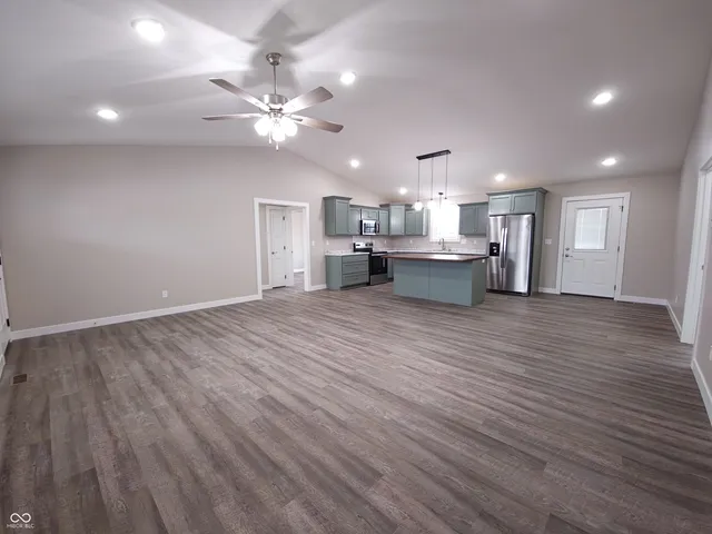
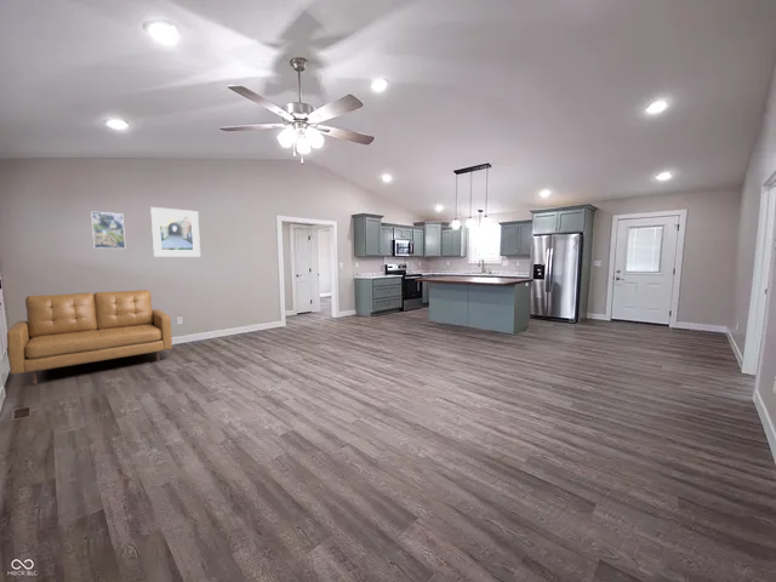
+ sofa (97, 330)
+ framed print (176, 233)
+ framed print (108, 230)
